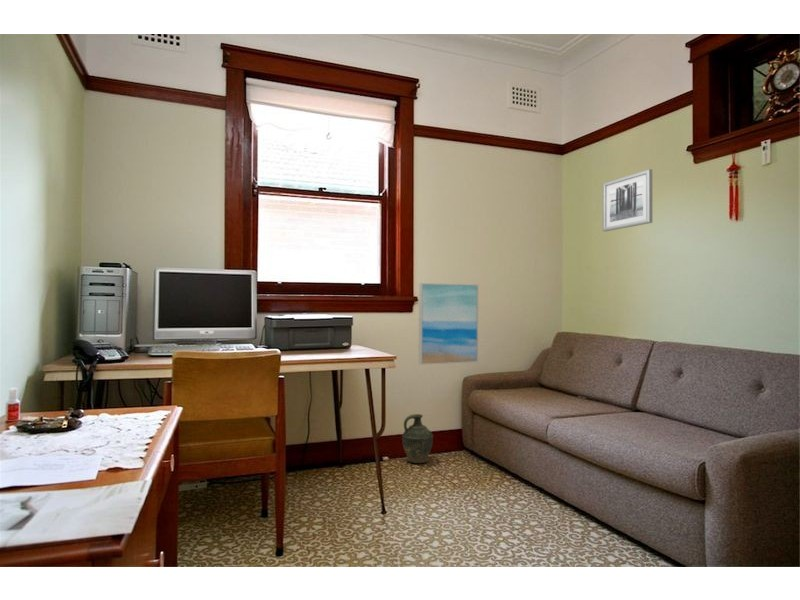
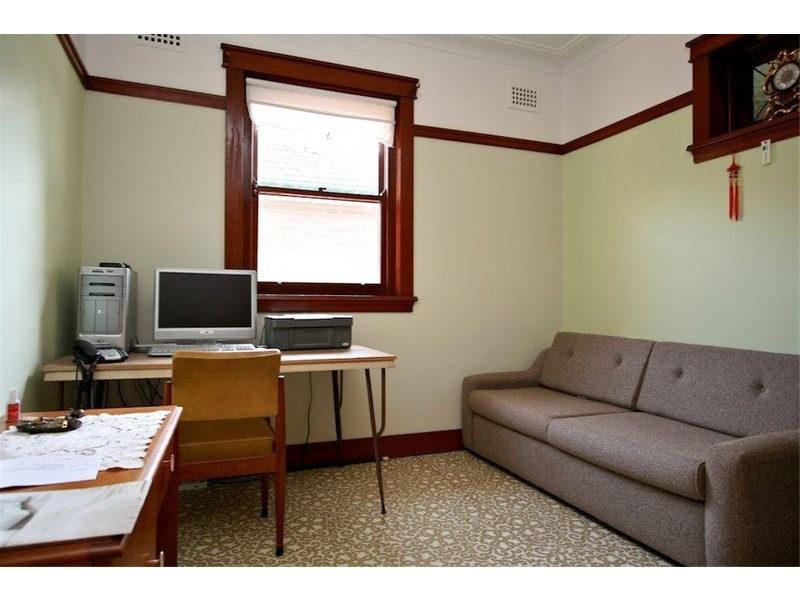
- wall art (449, 323)
- wall art (626, 202)
- ceramic jug (417, 437)
